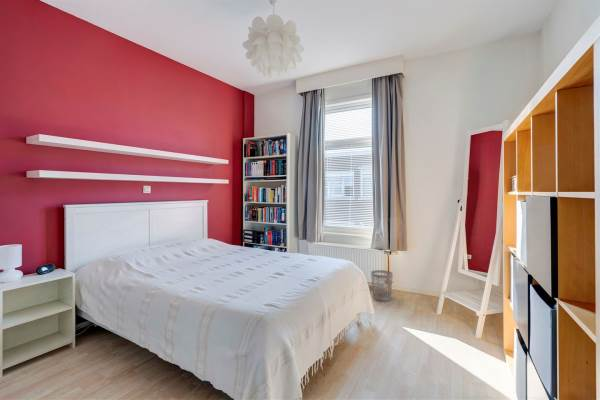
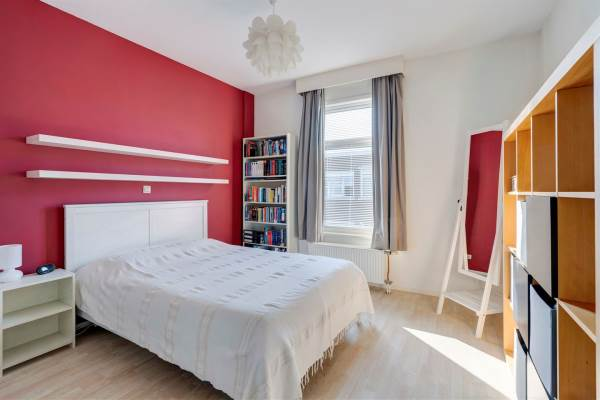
- wastebasket (381, 285)
